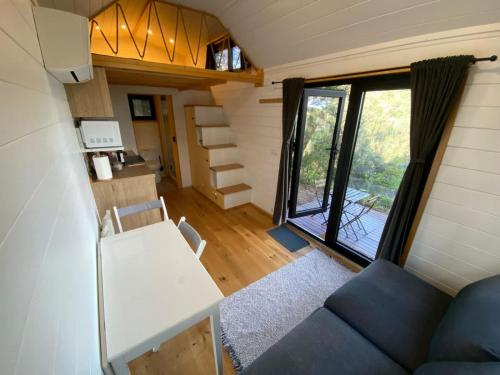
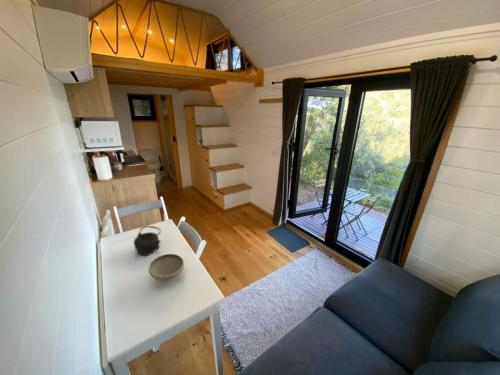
+ teapot (149, 241)
+ bowl (167, 269)
